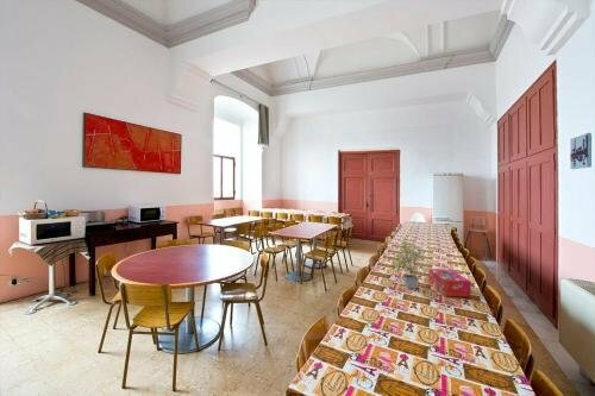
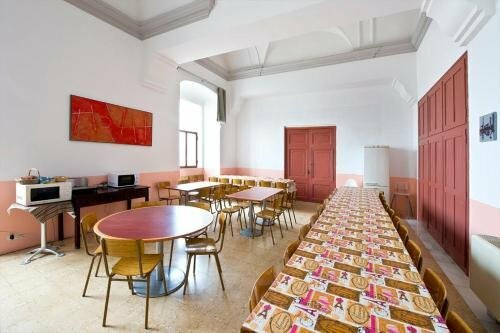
- tissue box (447, 281)
- potted plant (408, 263)
